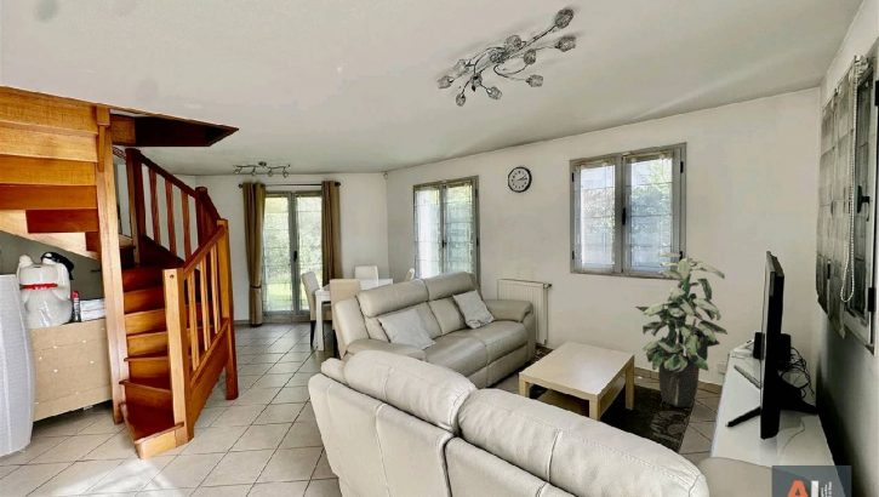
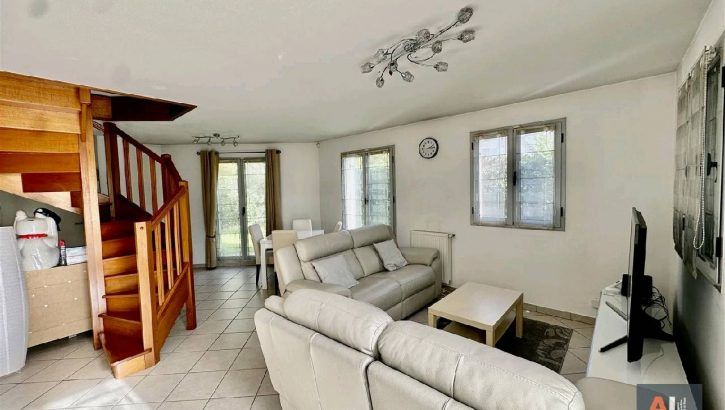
- indoor plant (677, 327)
